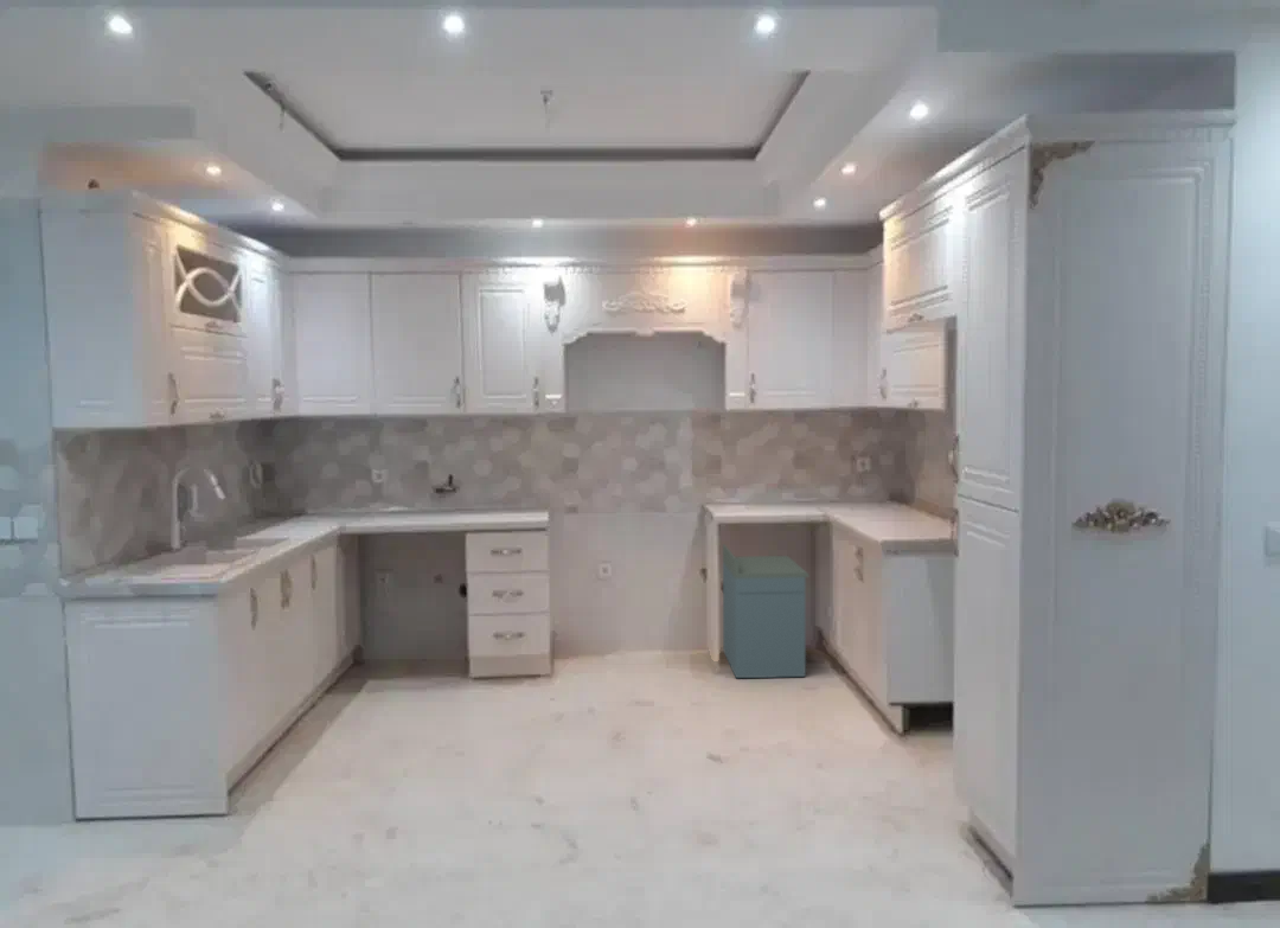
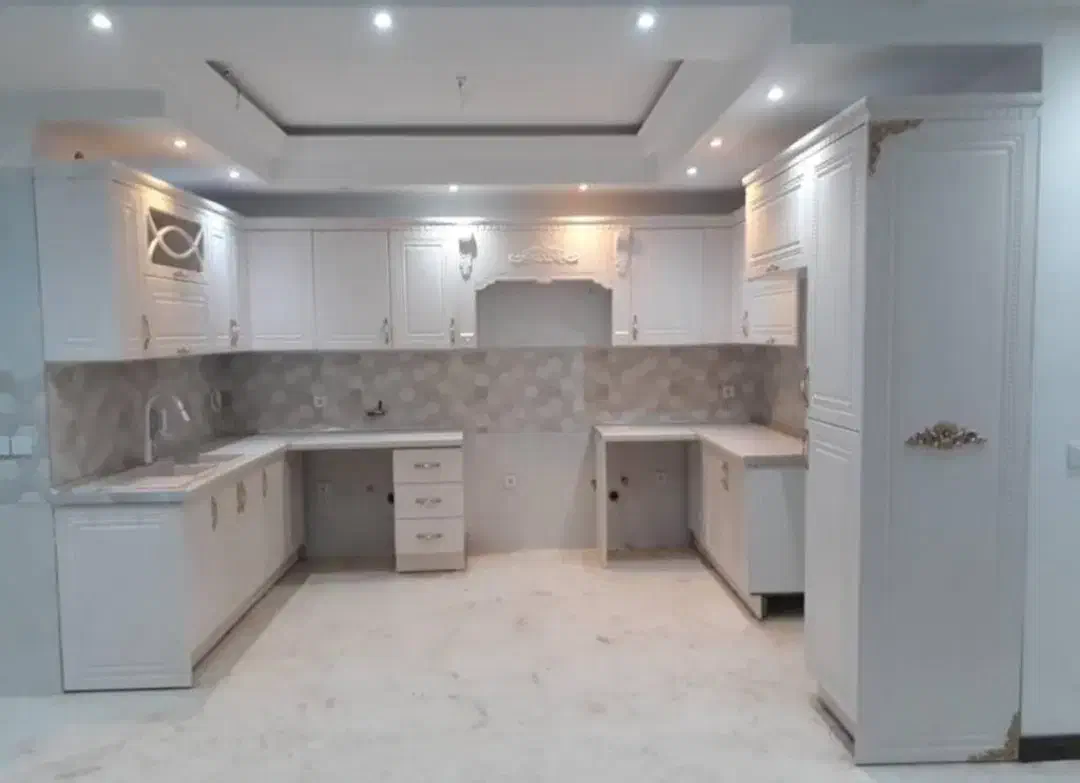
- storage cabinet (763, 607)
